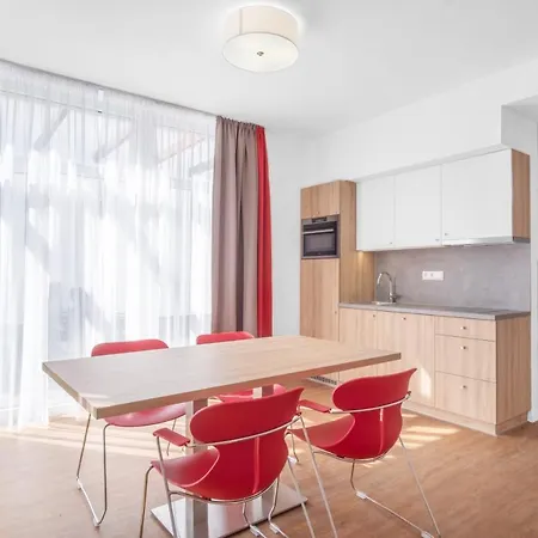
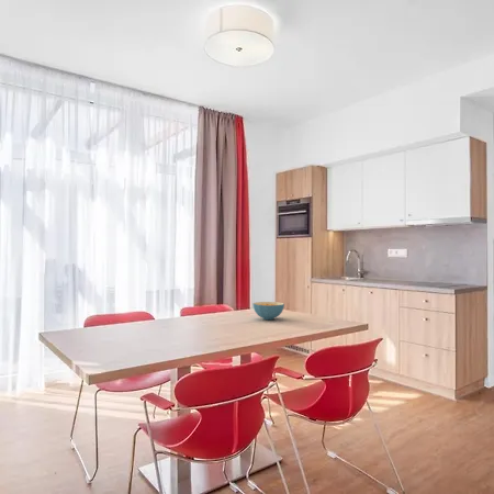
+ cereal bowl (268, 311)
